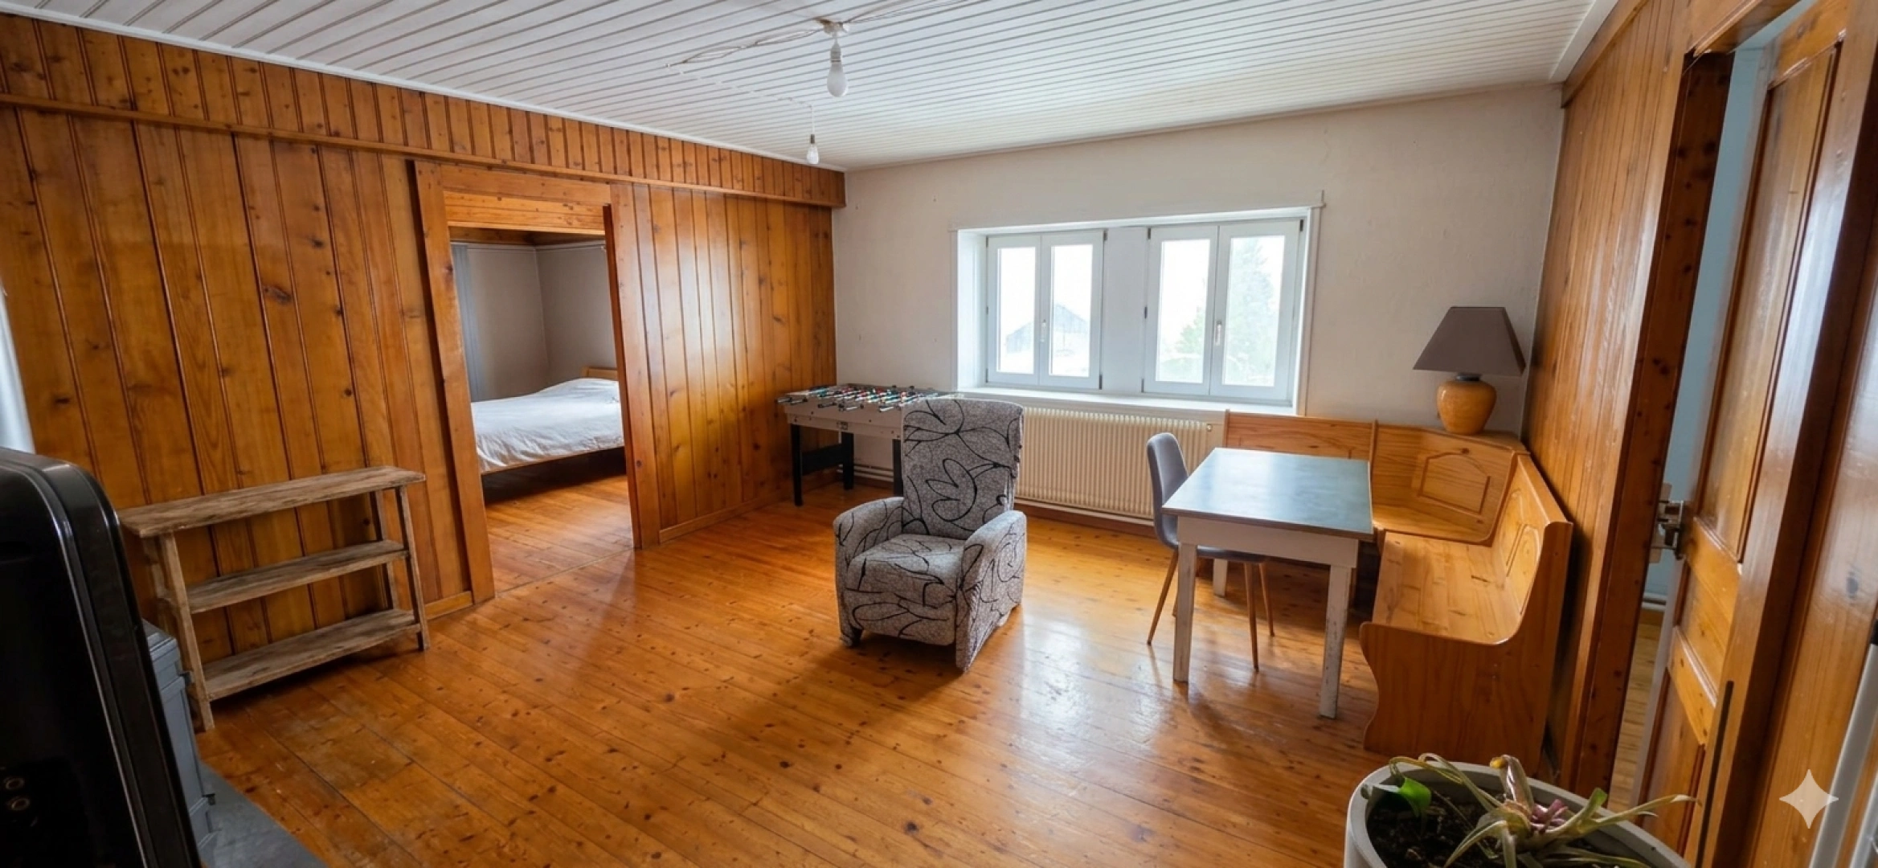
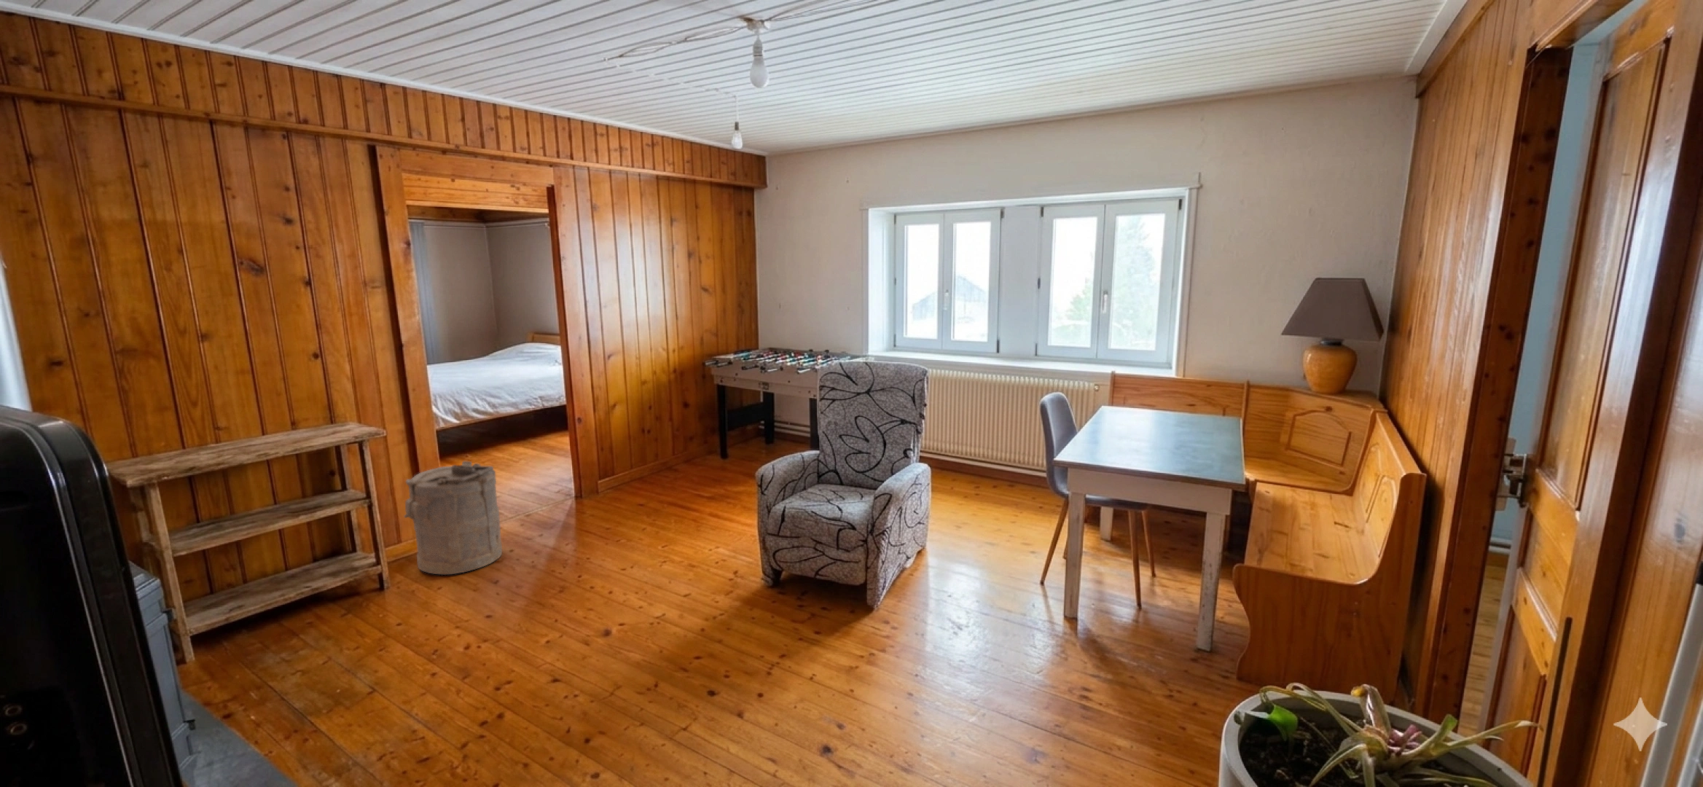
+ laundry hamper (453, 513)
